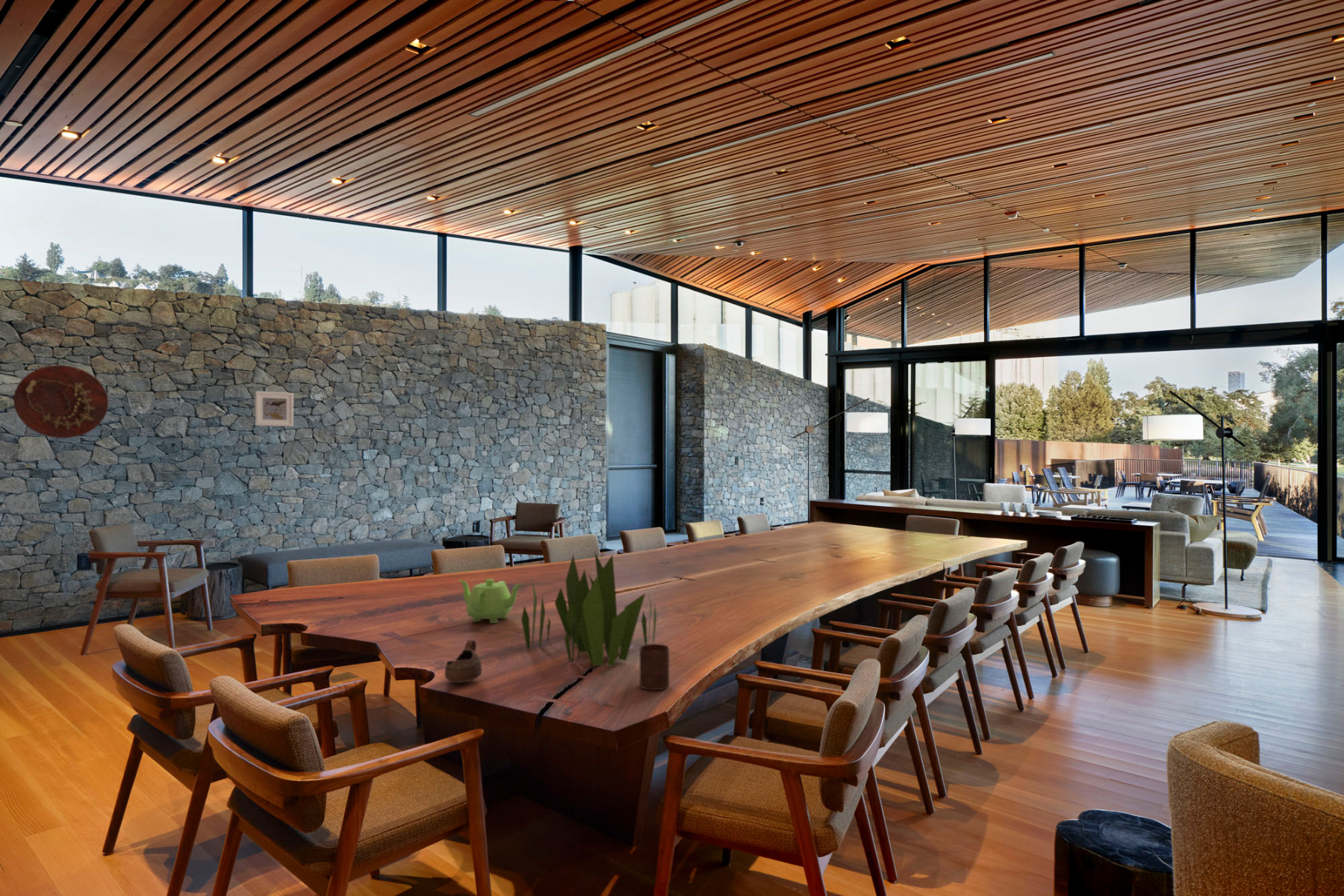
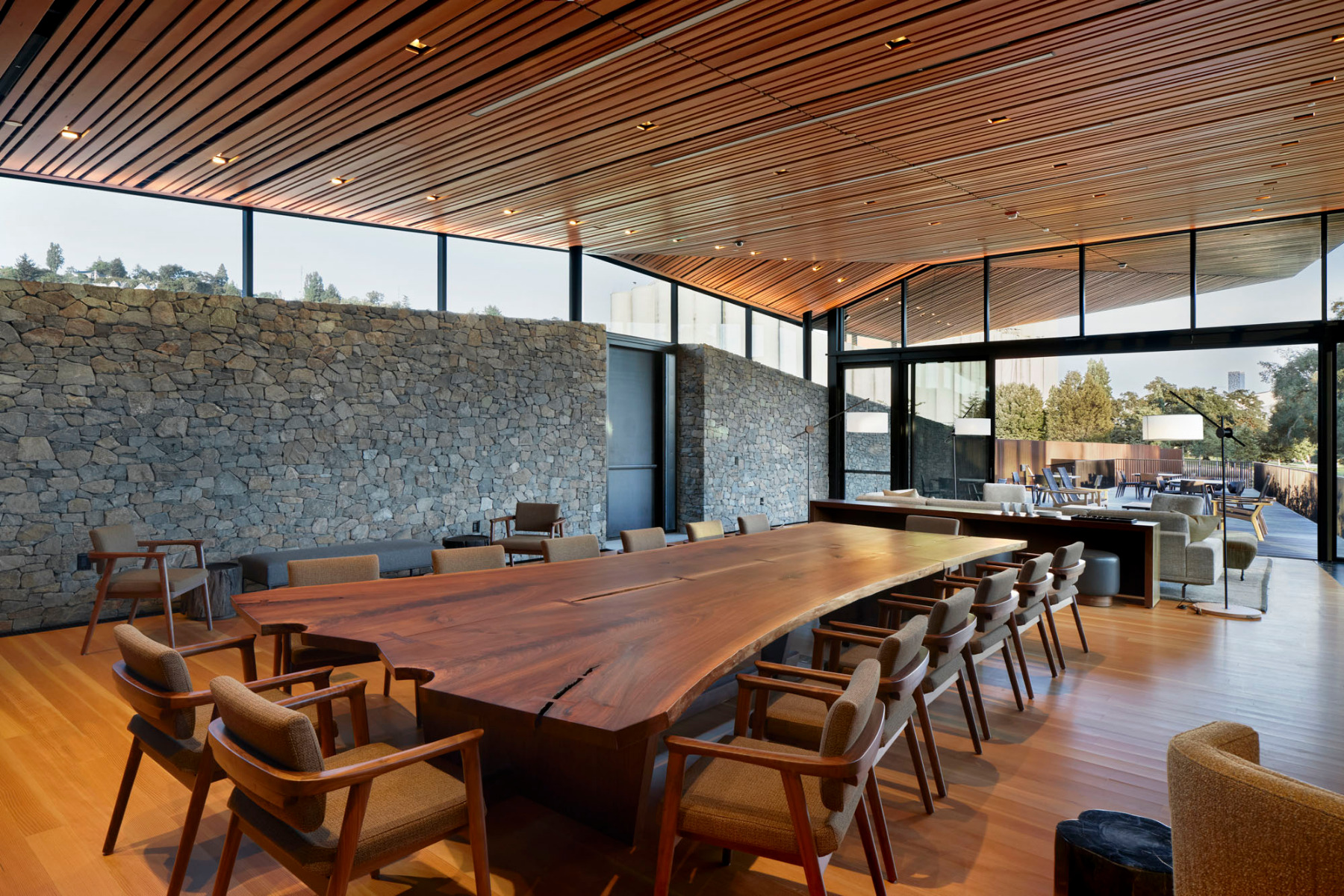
- plant (590, 597)
- cup (467, 662)
- cup (652, 665)
- teapot (490, 599)
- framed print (274, 408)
- decorative platter (62, 401)
